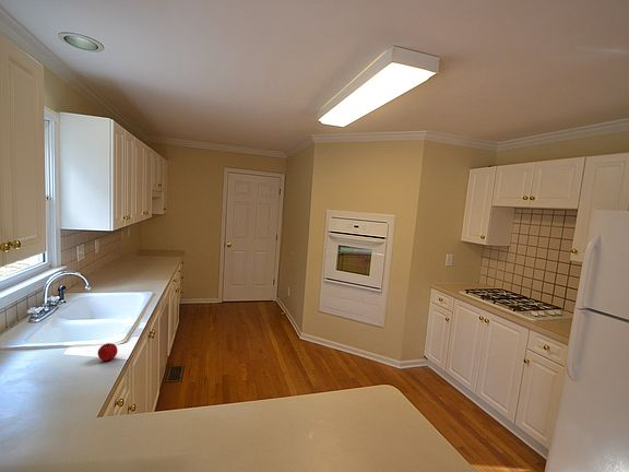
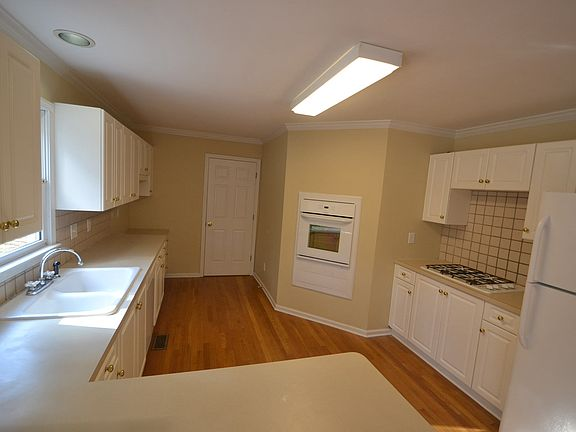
- apple (107, 350)
